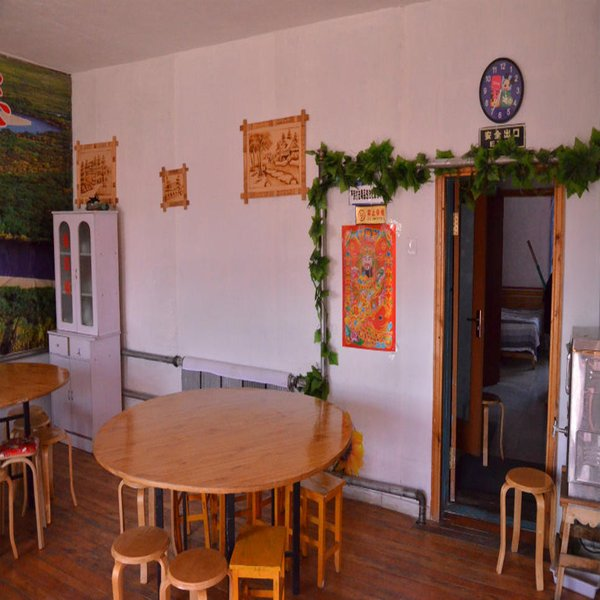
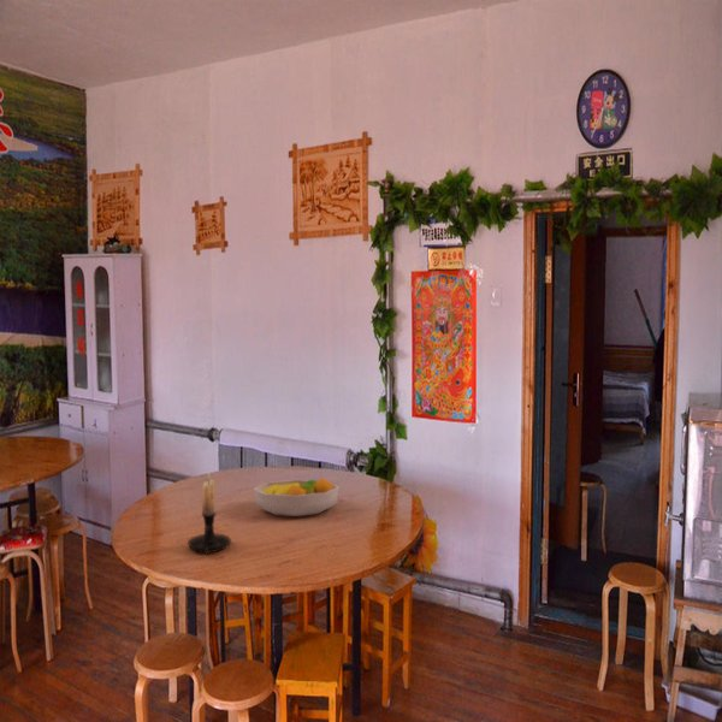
+ fruit bowl (296, 493)
+ candle holder (207, 509)
